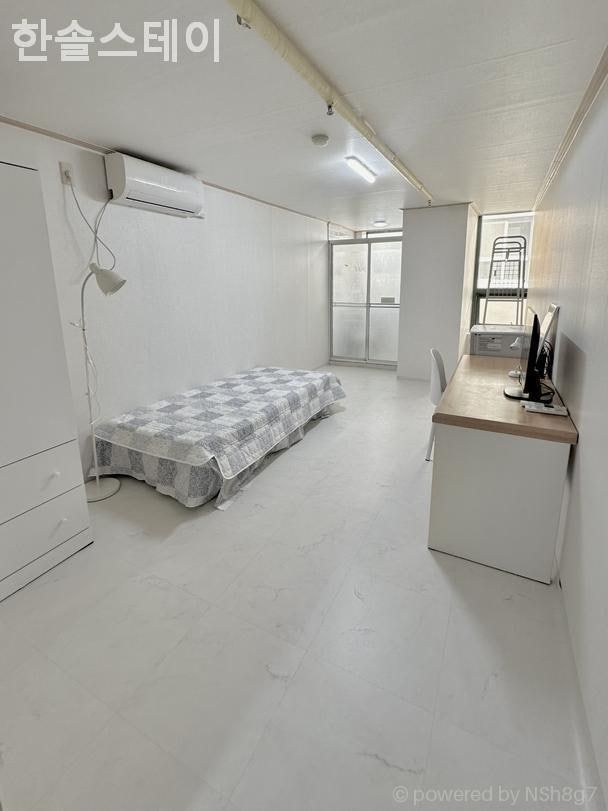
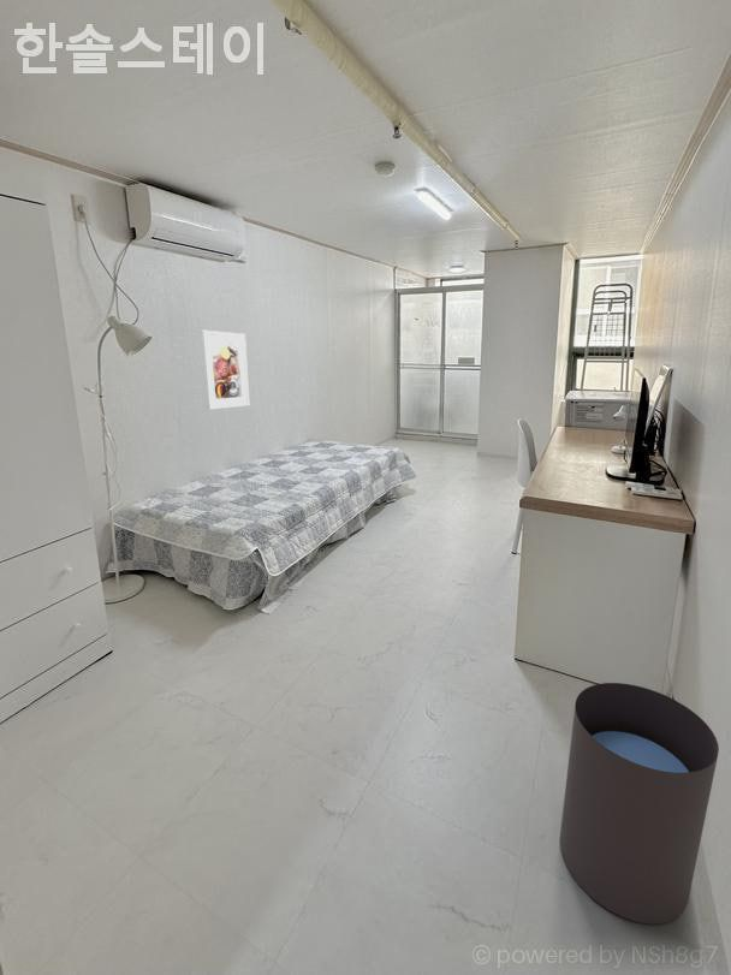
+ waste bin (631, 793)
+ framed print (226, 370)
